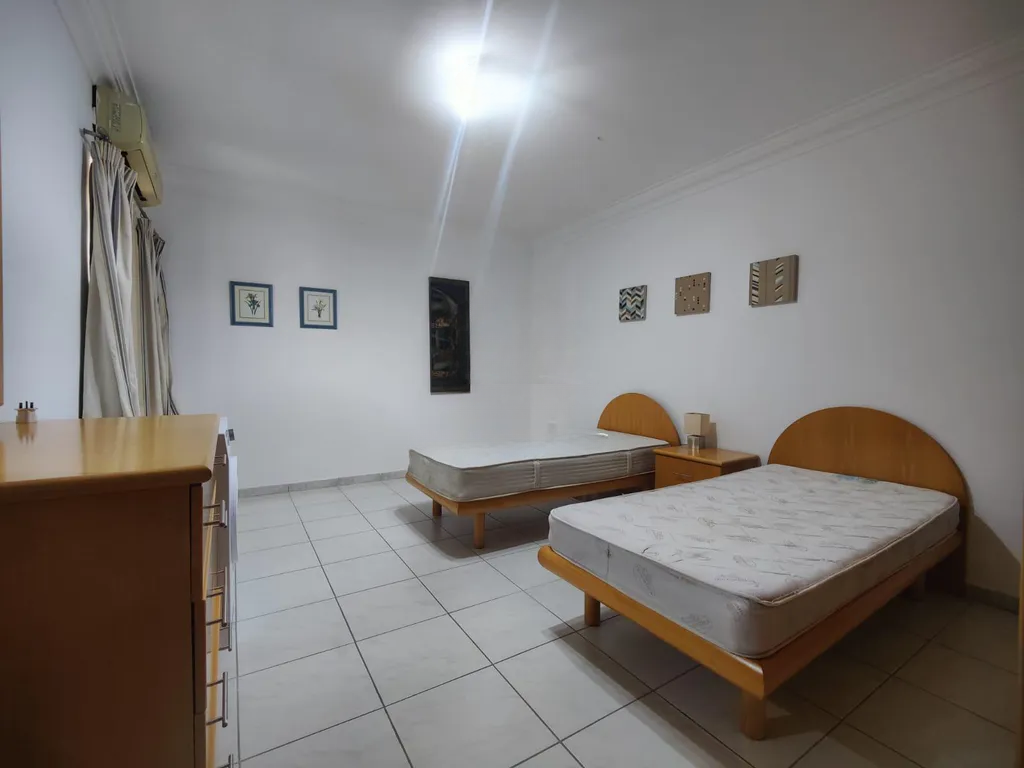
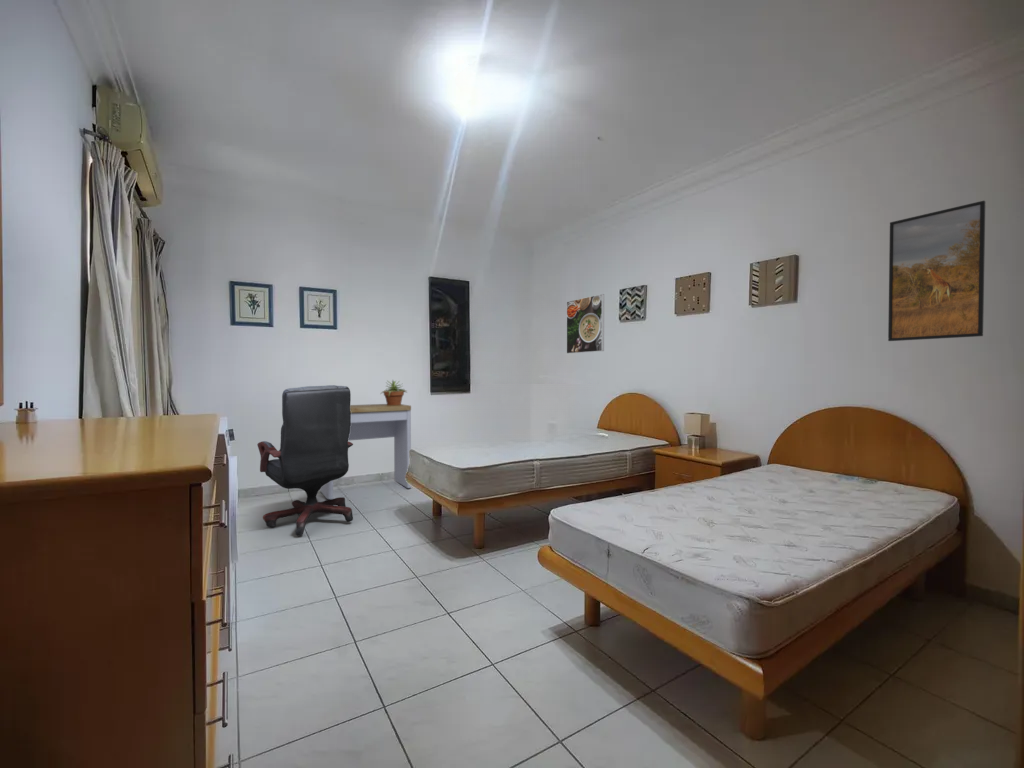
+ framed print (933, 275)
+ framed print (584, 325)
+ desk (365, 438)
+ office chair (306, 453)
+ potted plant (392, 392)
